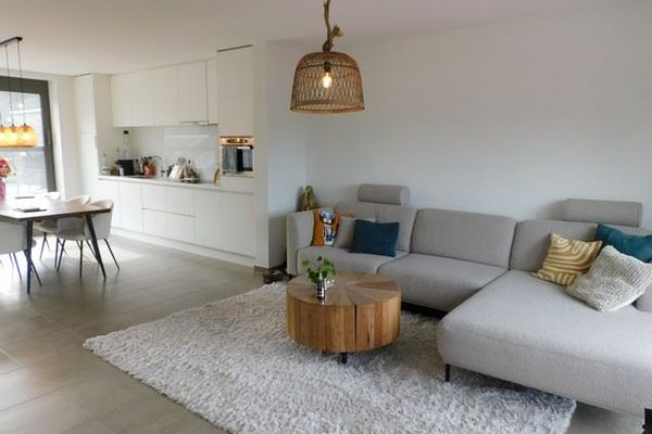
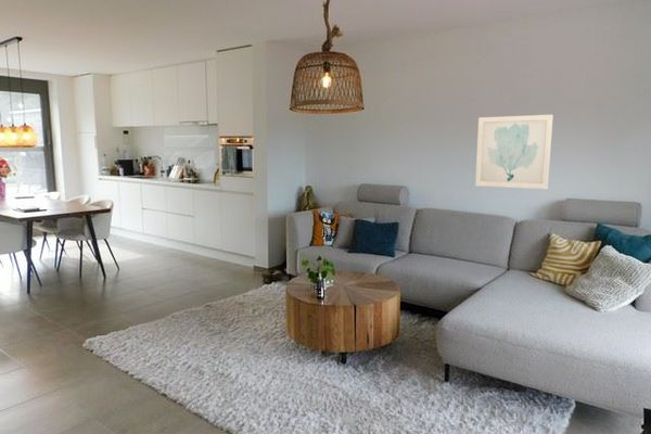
+ wall art (512, 152)
